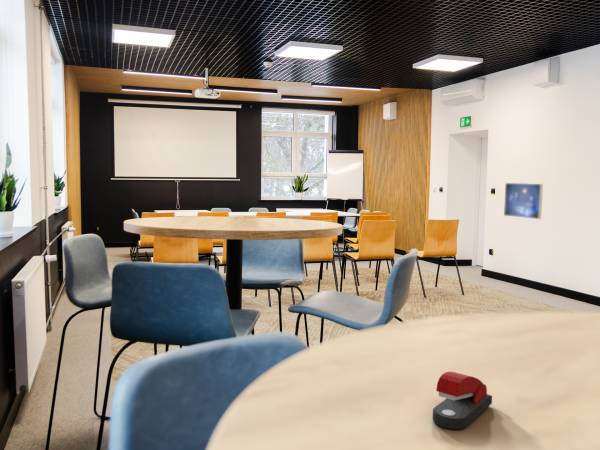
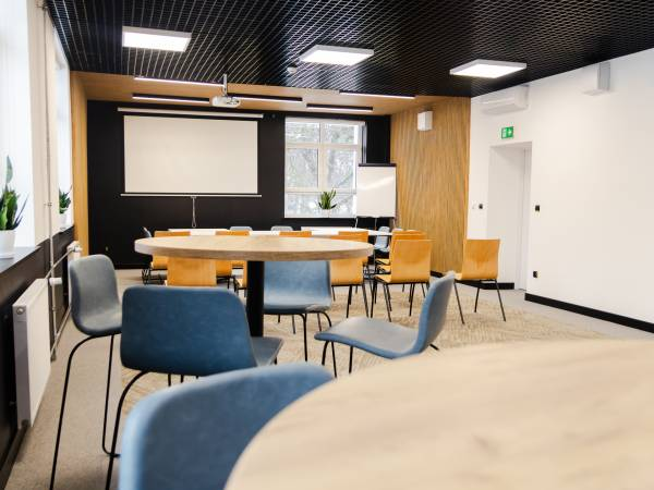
- stapler (461, 391)
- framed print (522, 200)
